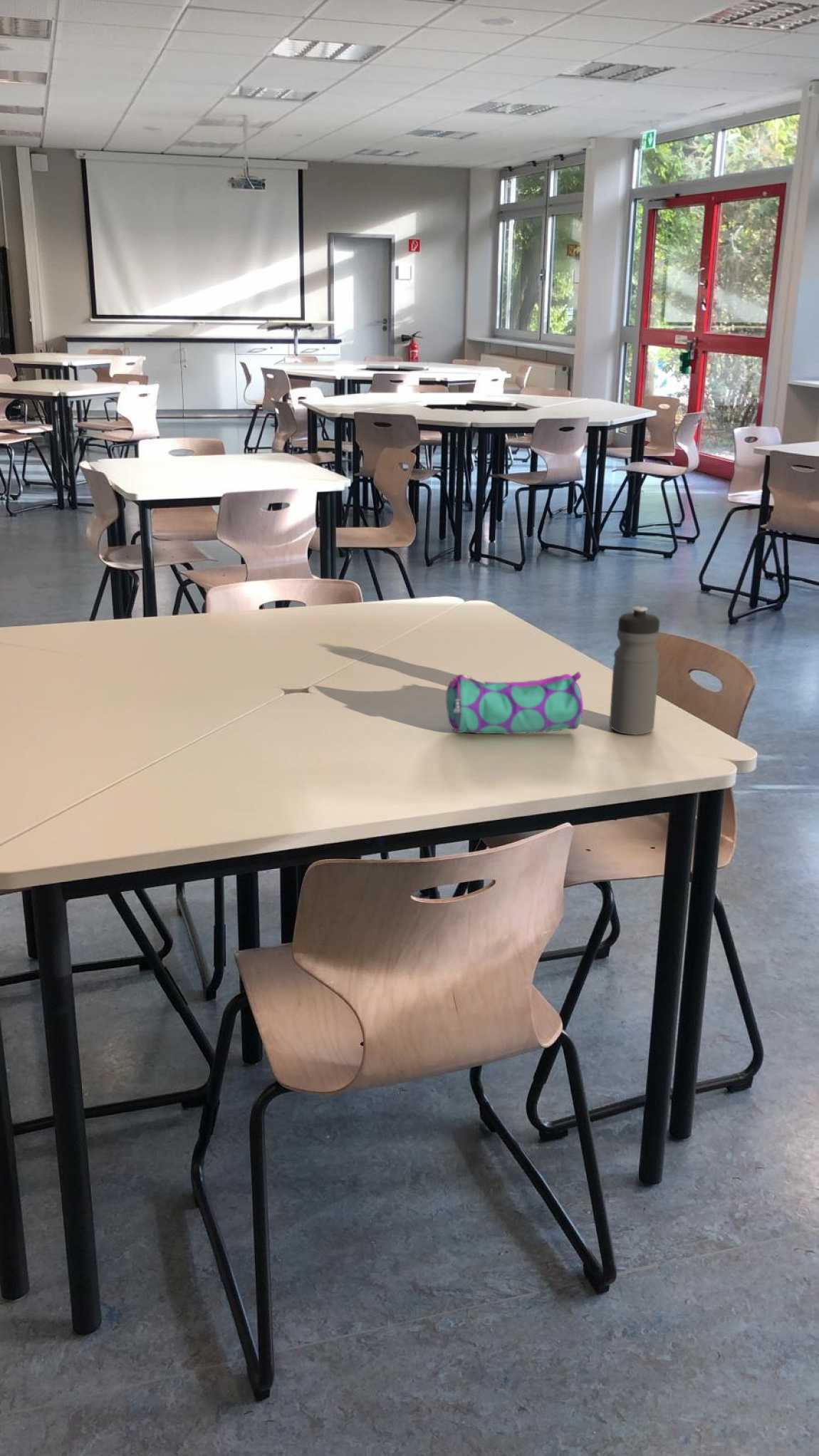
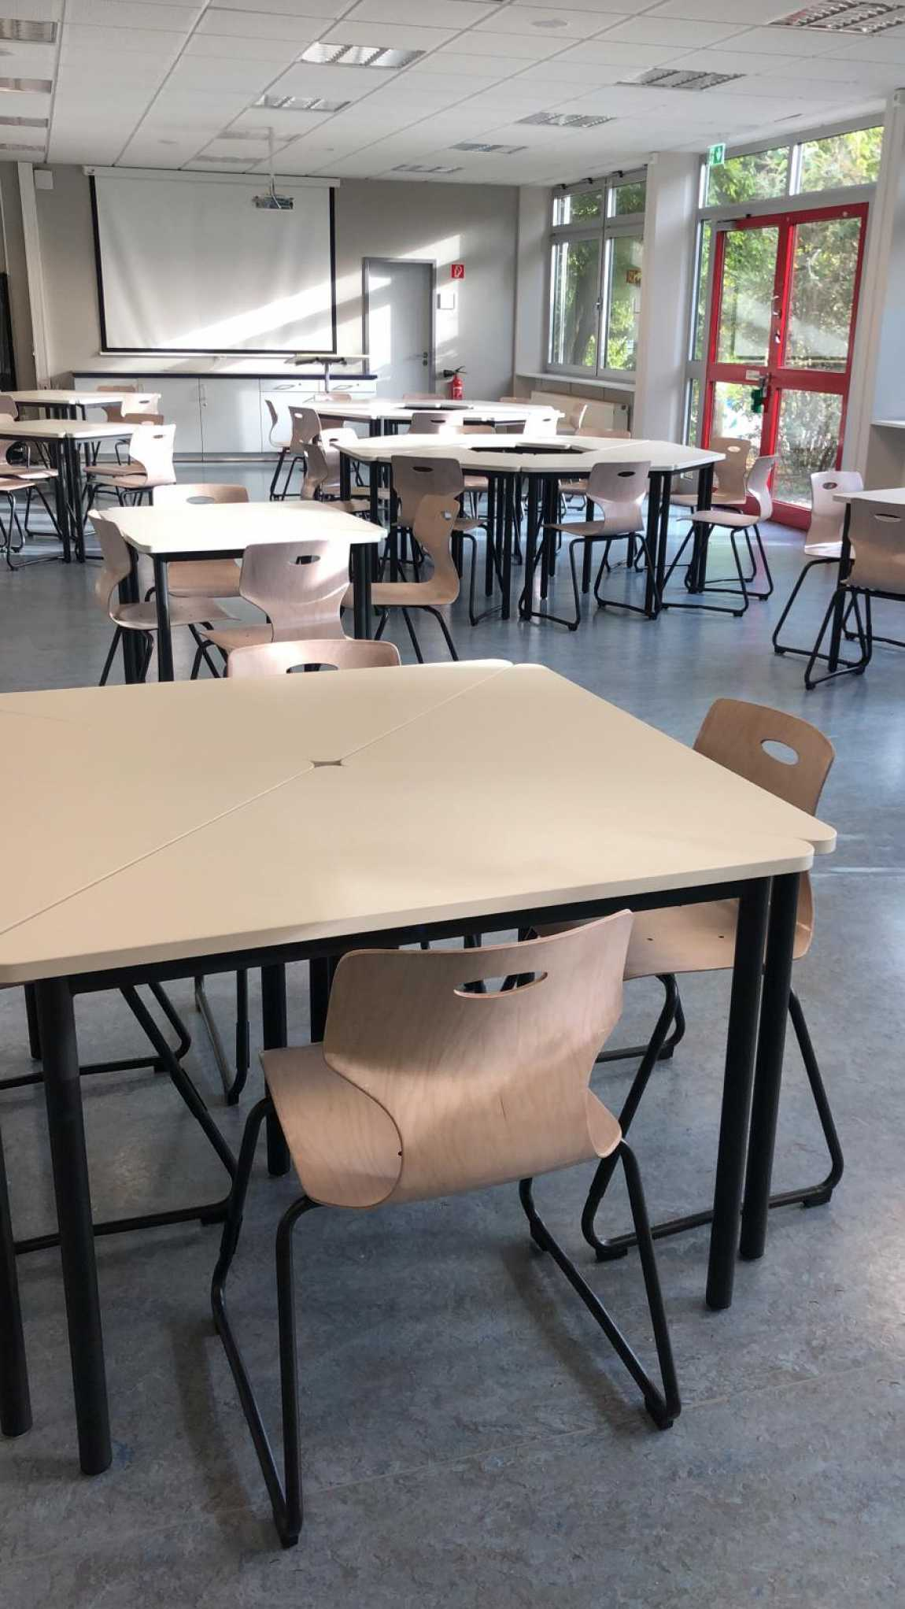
- water bottle (635, 668)
- pencil case (514, 702)
